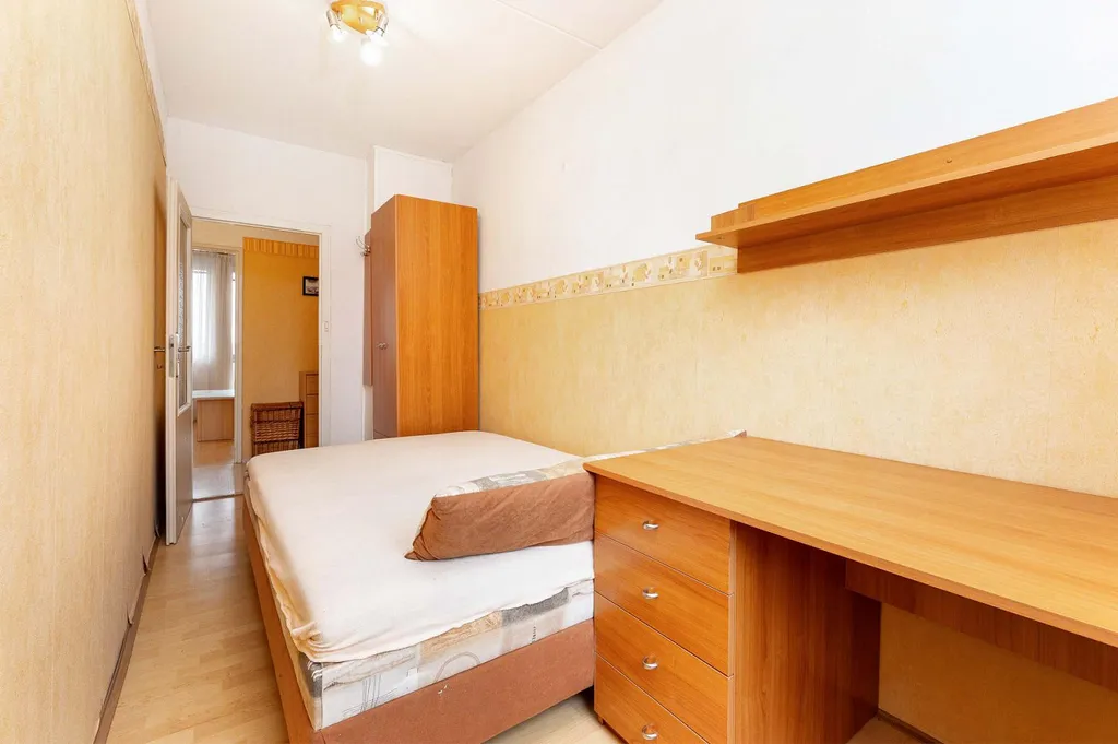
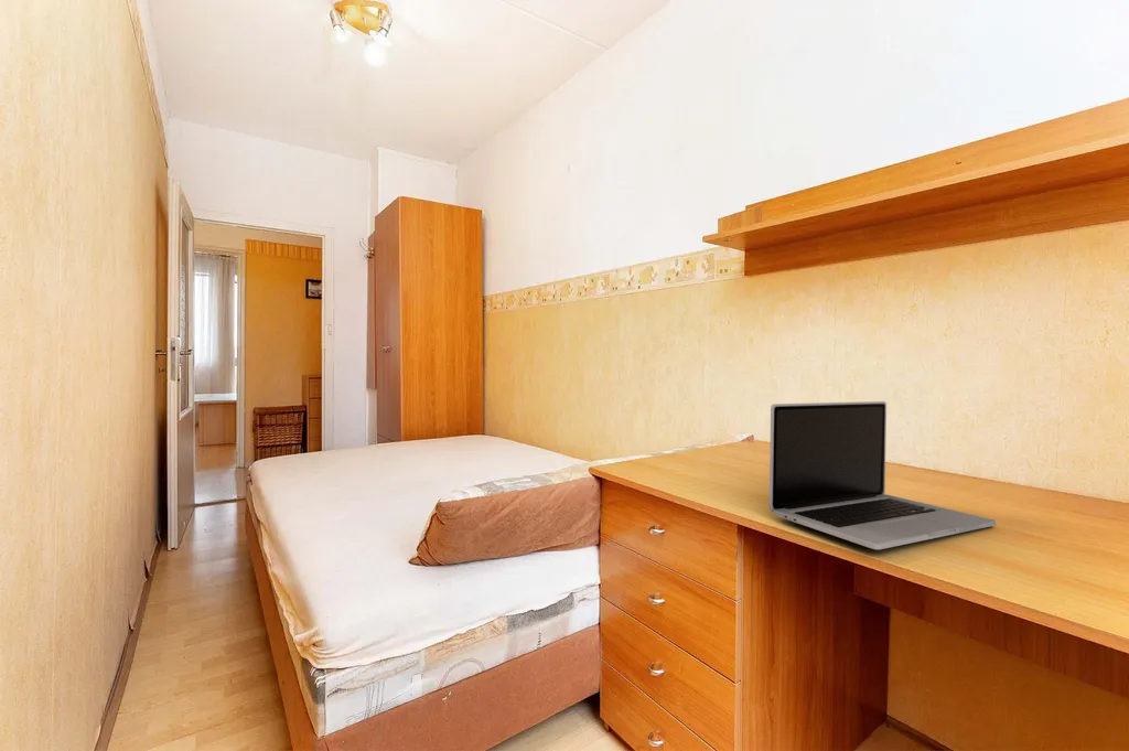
+ laptop (880, 464)
